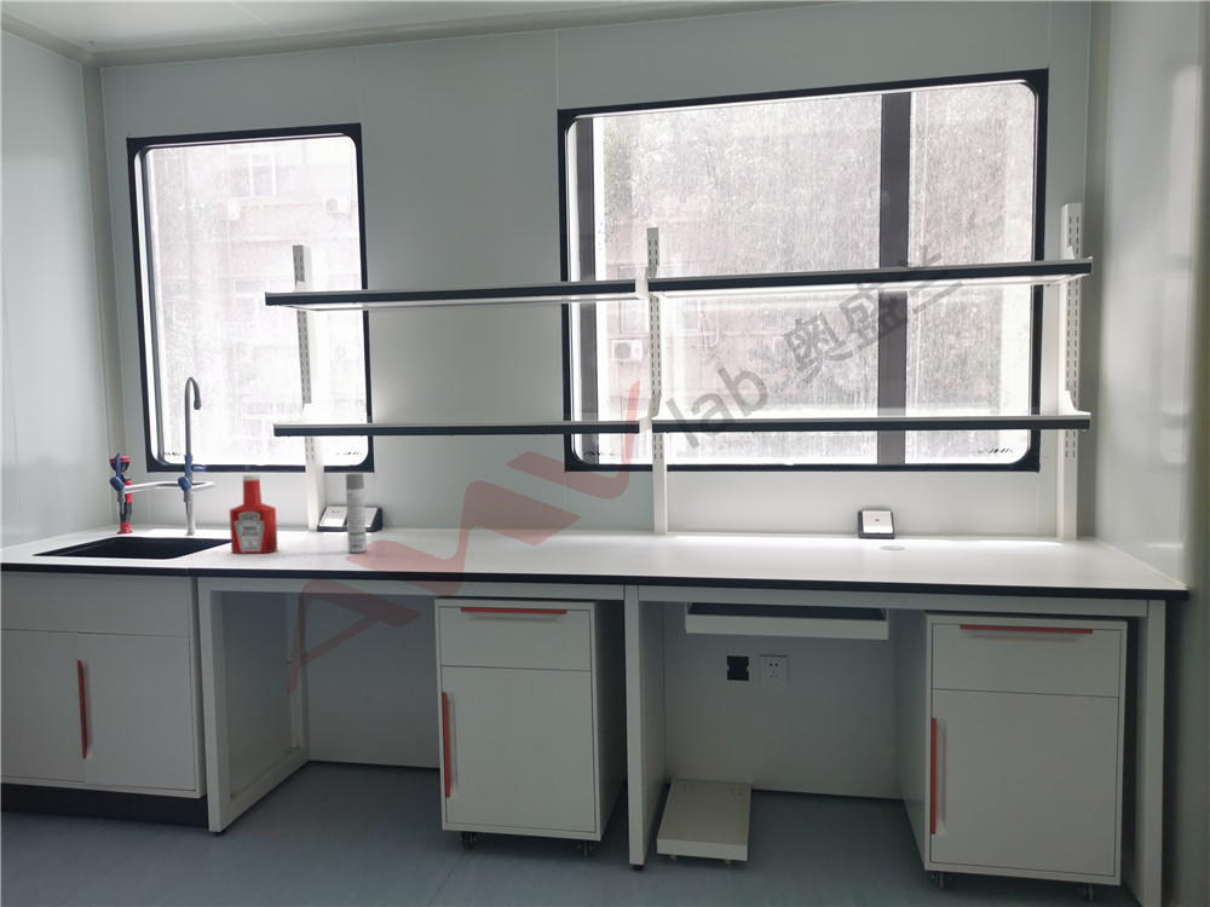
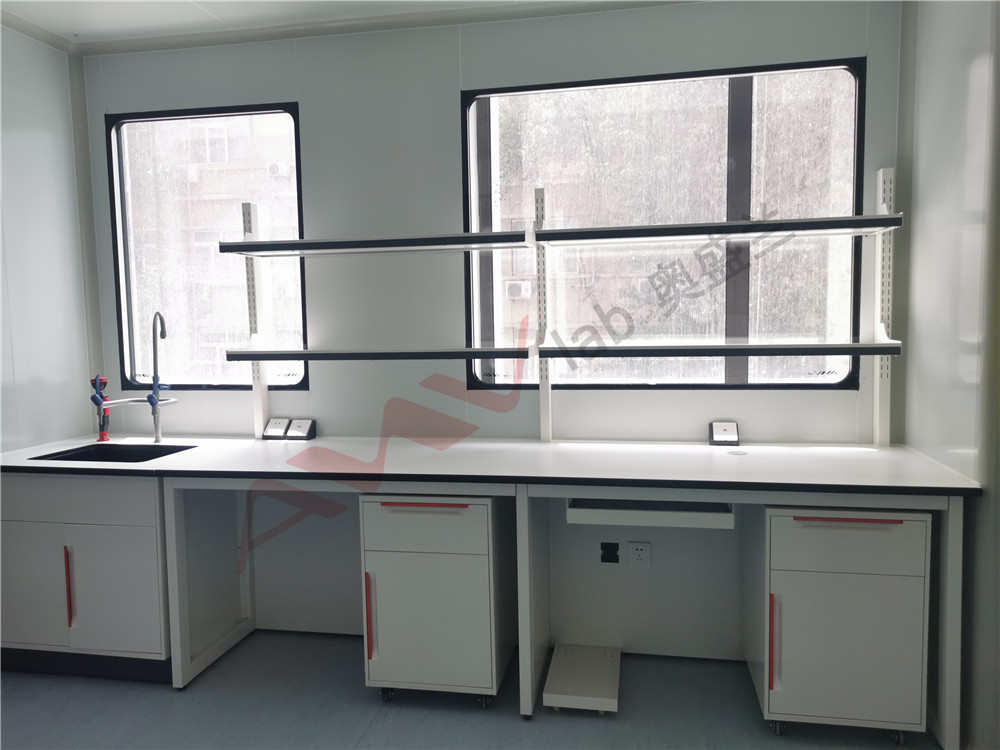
- spray bottle (356, 512)
- soap bottle (252, 513)
